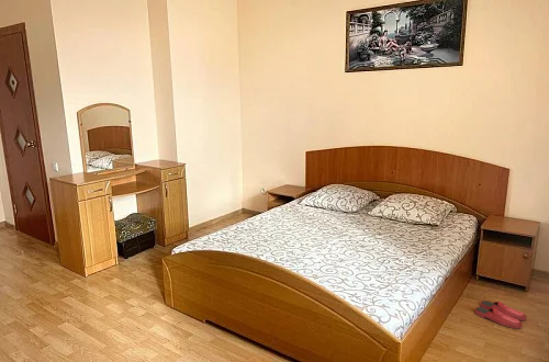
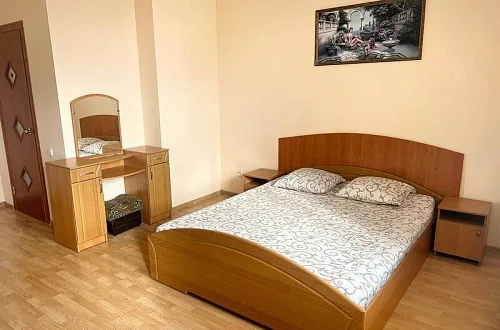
- slippers (501, 310)
